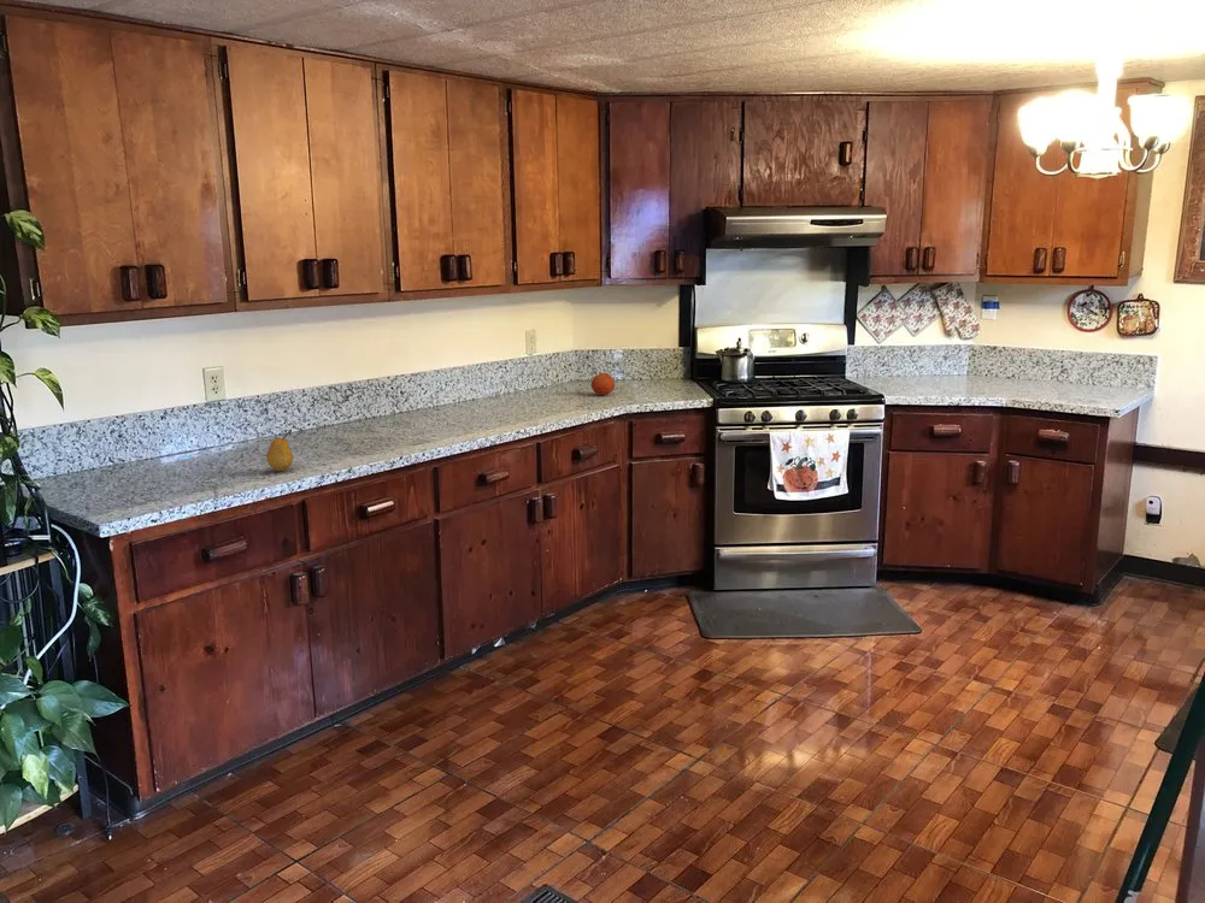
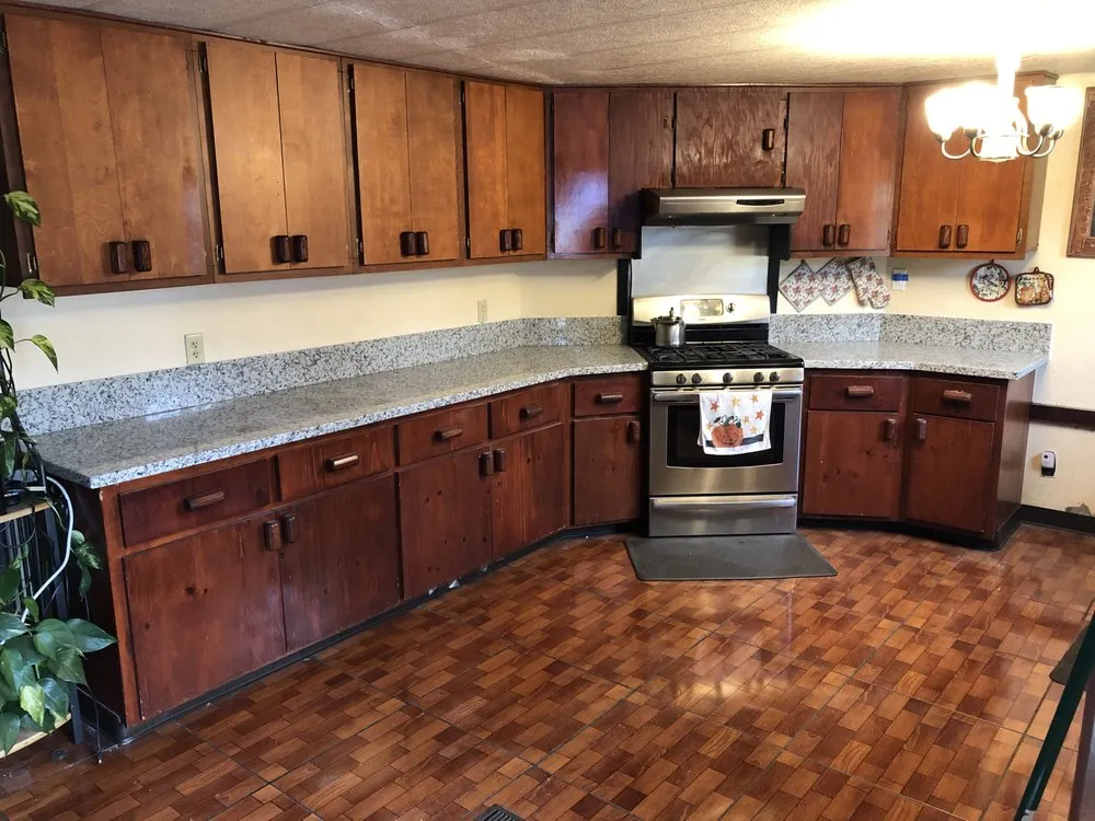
- fruit (280, 452)
- fruit (602, 383)
